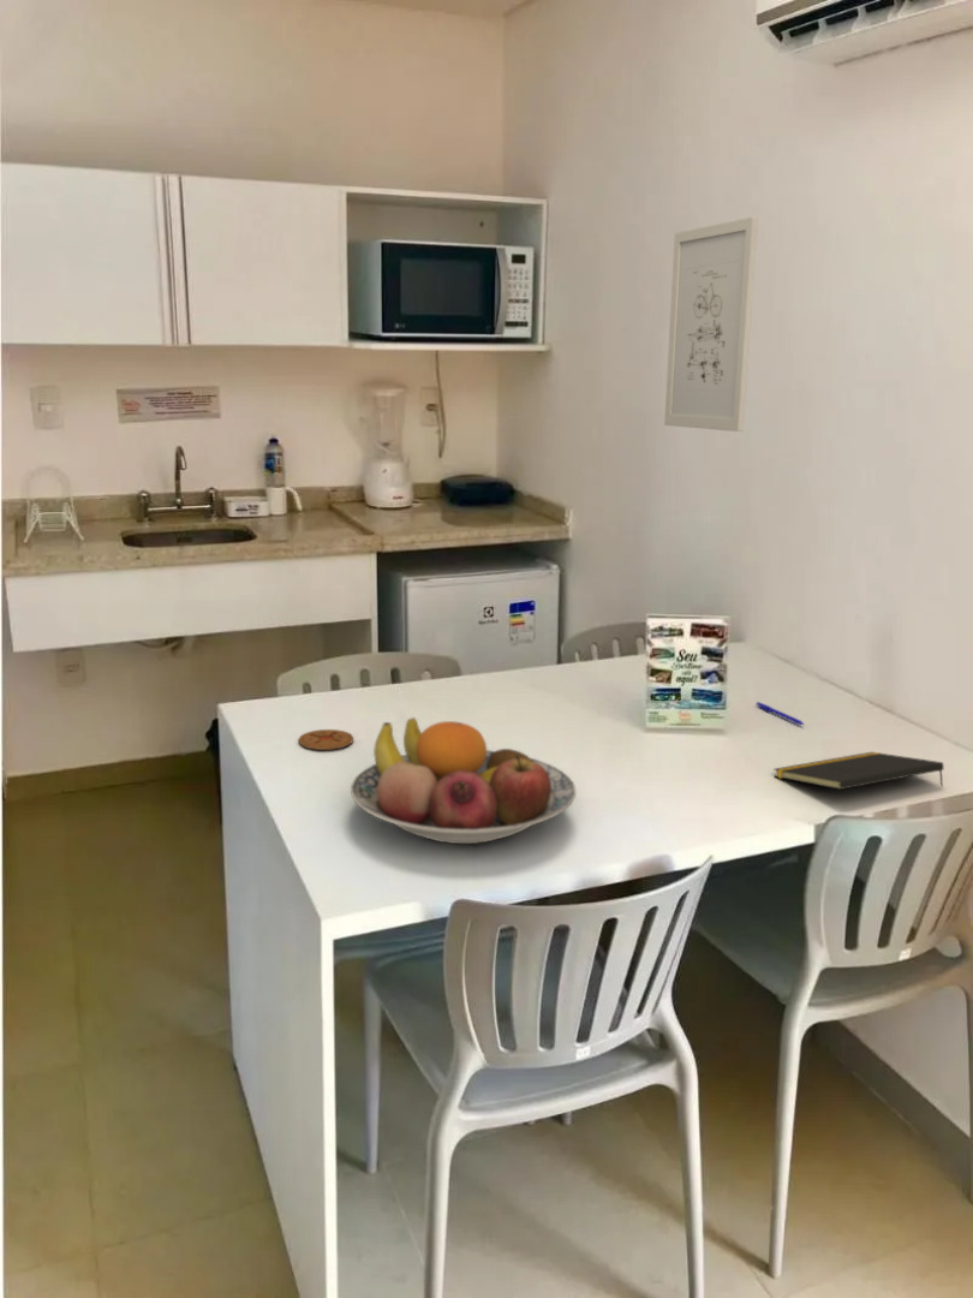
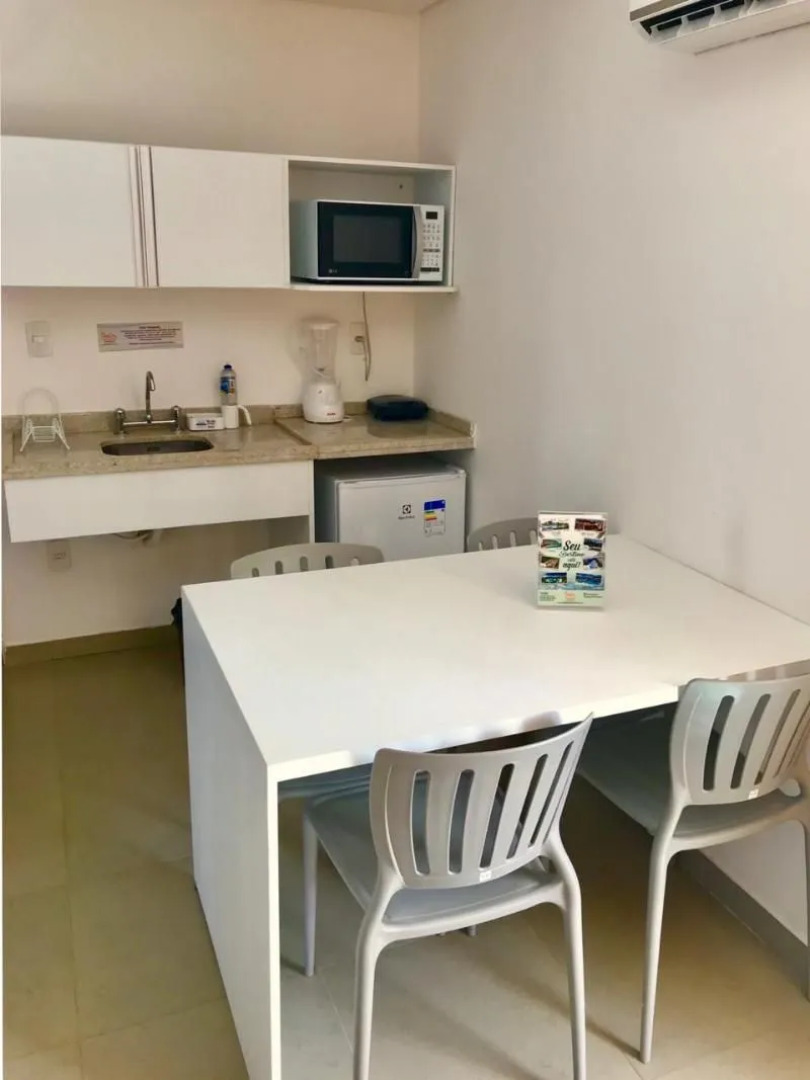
- fruit bowl (462, 776)
- pen (780, 713)
- notepad (856, 769)
- wall art (708, 328)
- coaster (326, 739)
